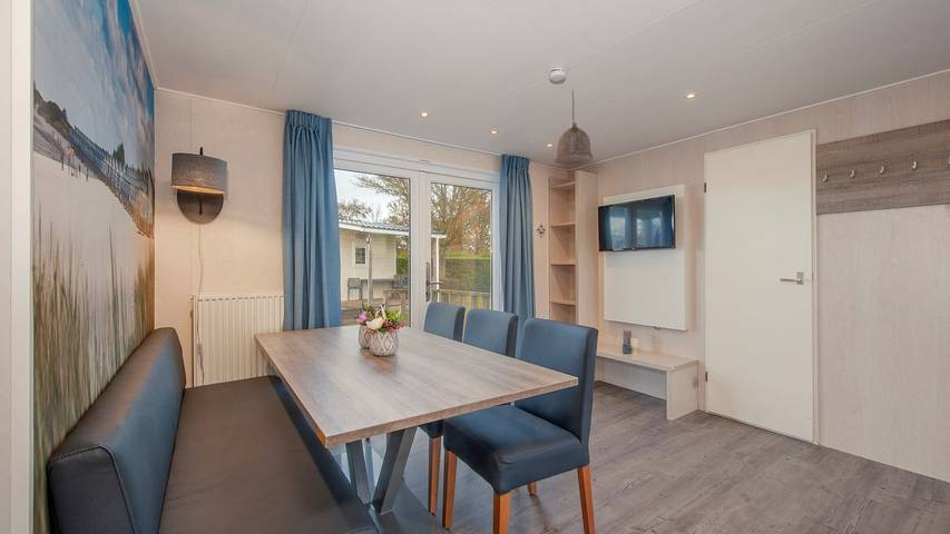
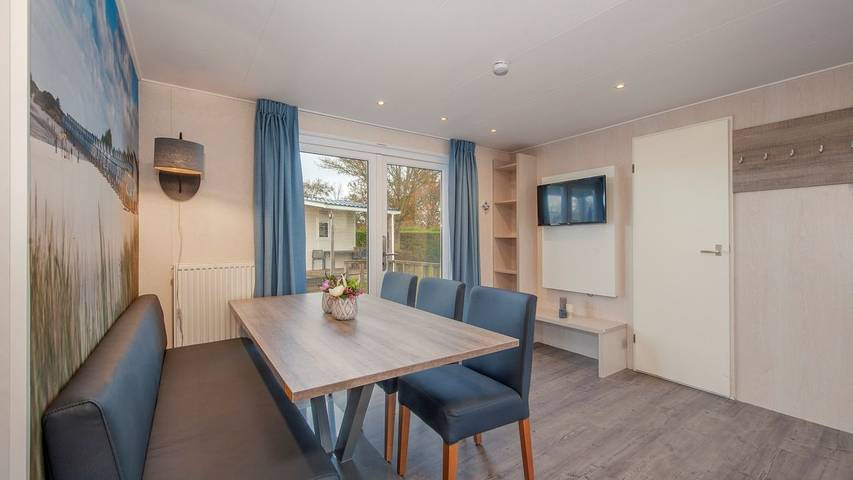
- pendant lamp (572, 125)
